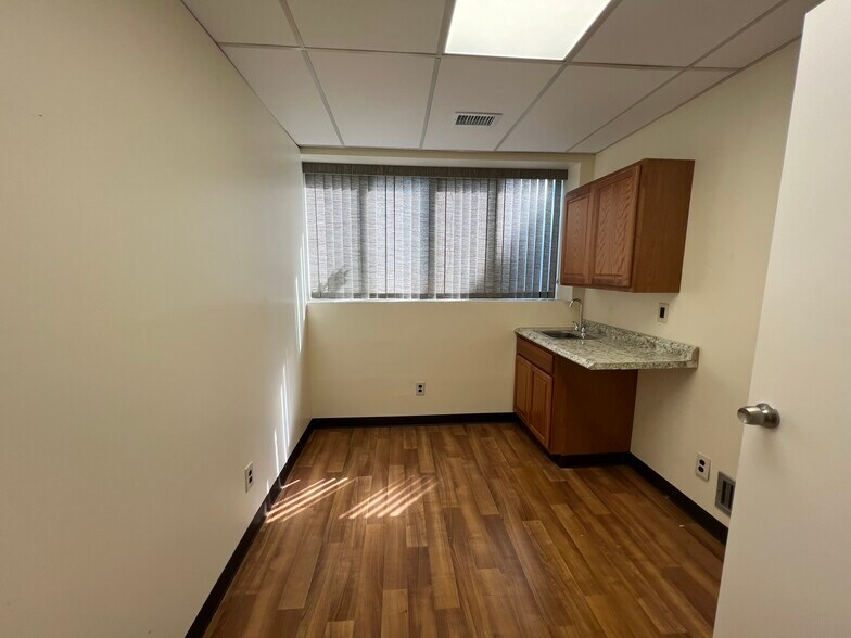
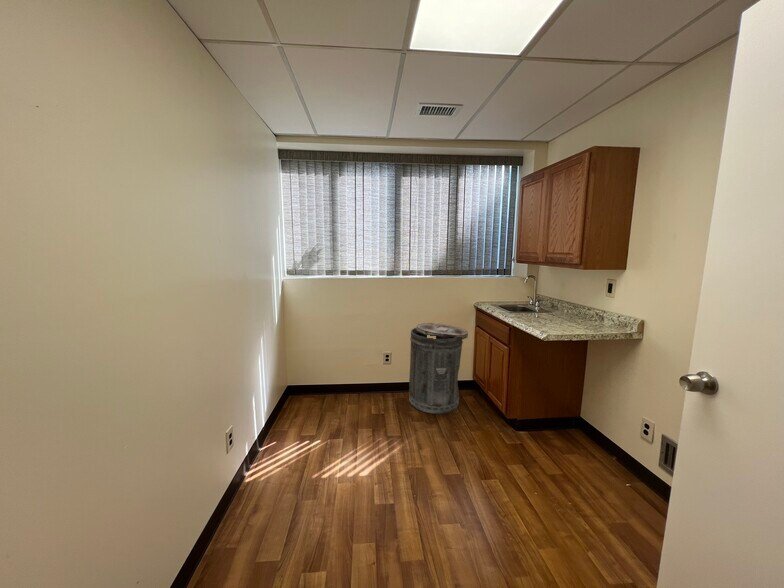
+ trash can lid (437, 364)
